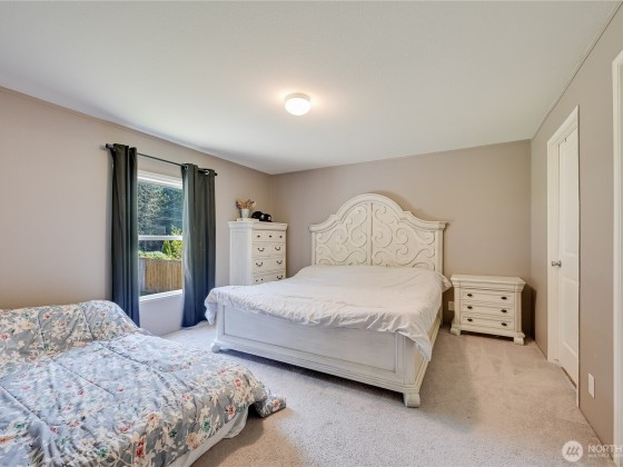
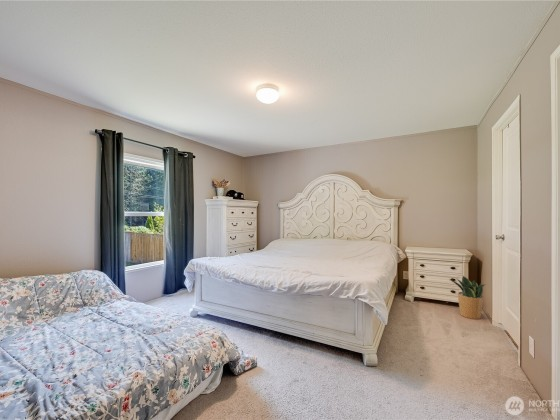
+ potted plant (467, 297)
